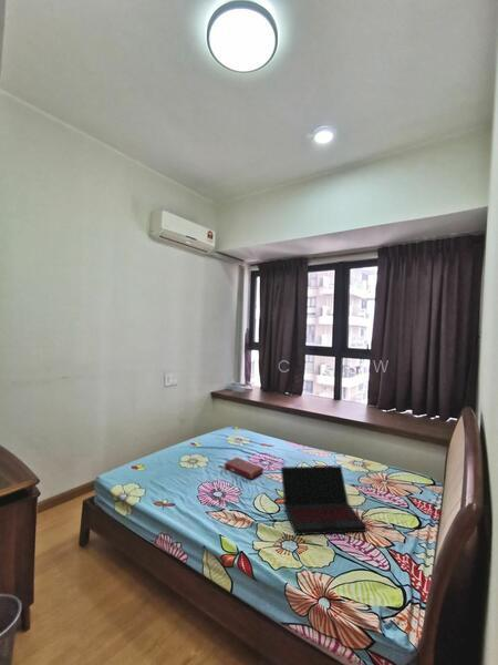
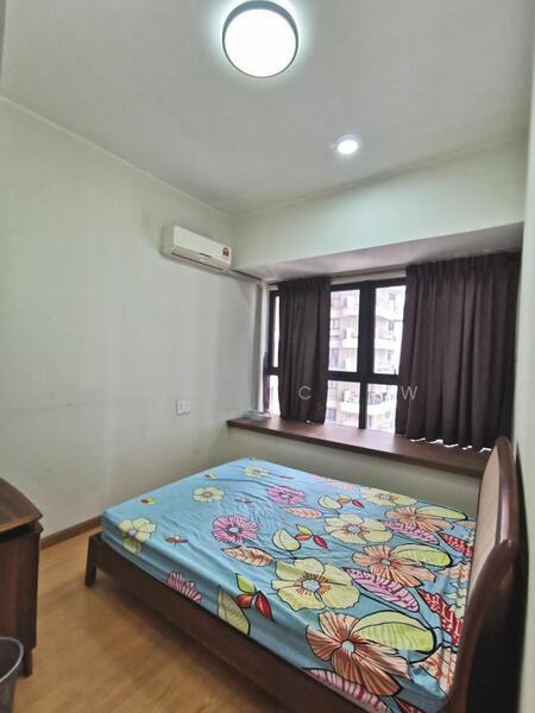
- book (243, 468)
- laptop (320, 495)
